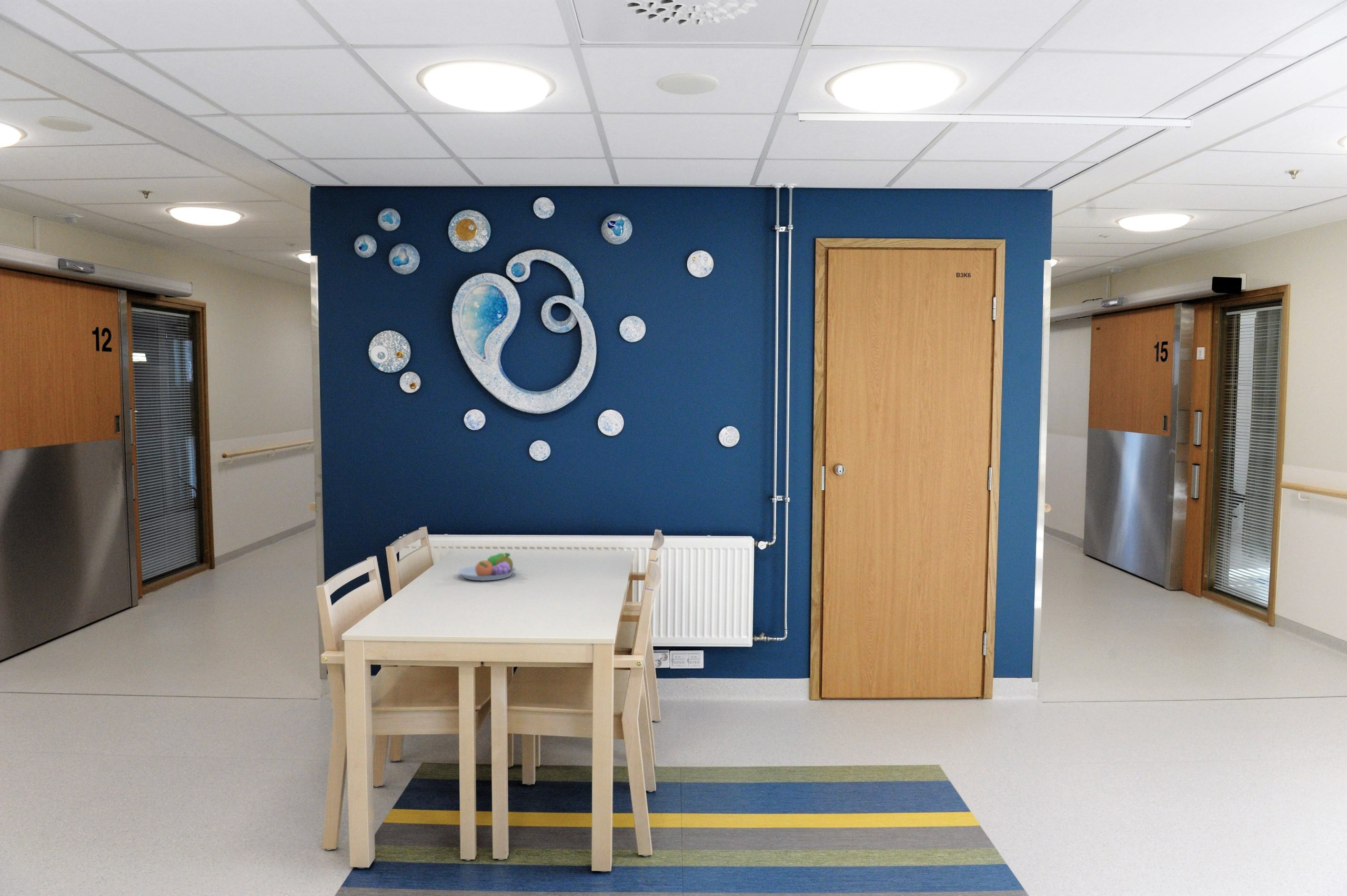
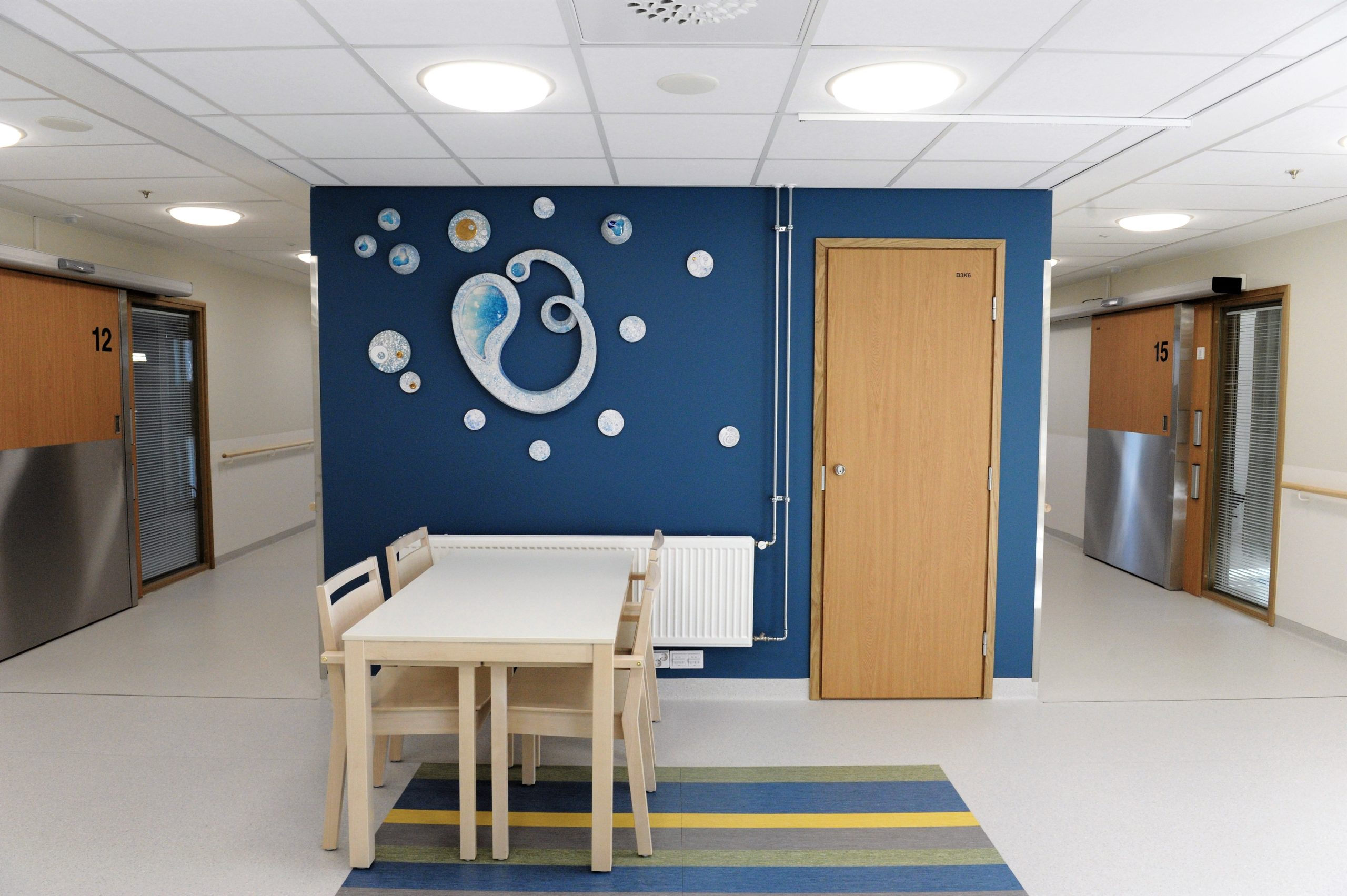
- fruit bowl (489, 564)
